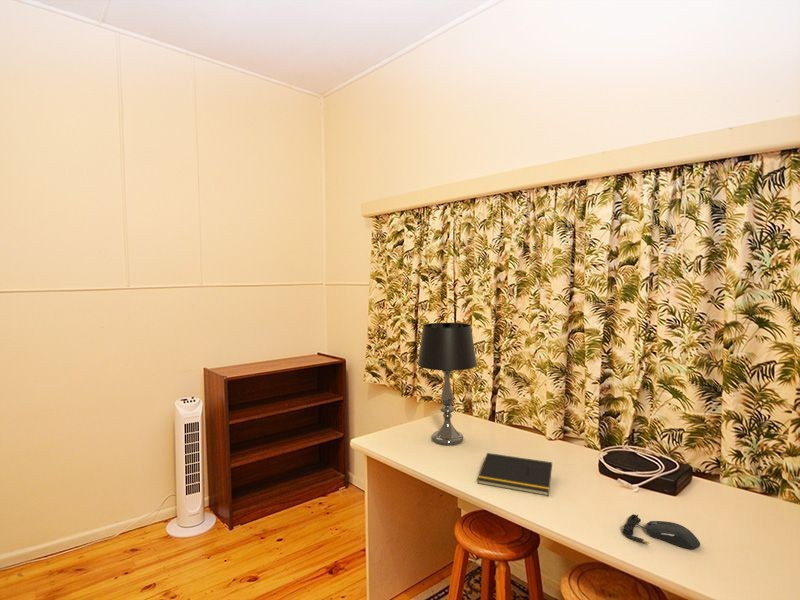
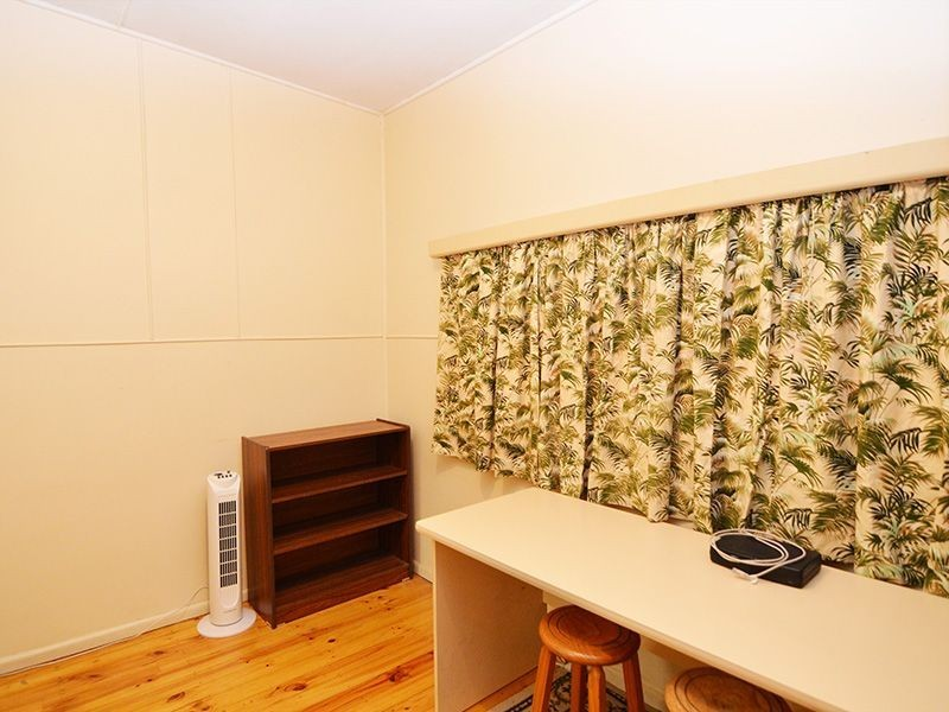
- computer mouse (658, 531)
- notepad (515, 472)
- table lamp (447, 382)
